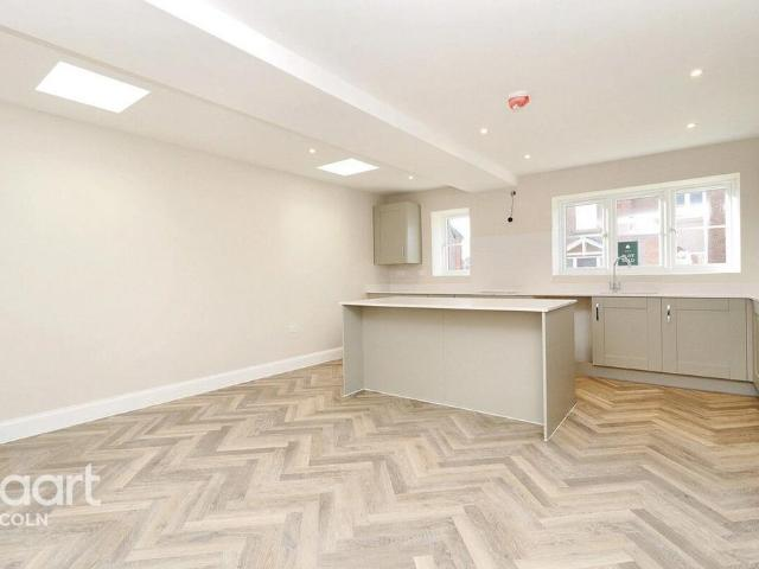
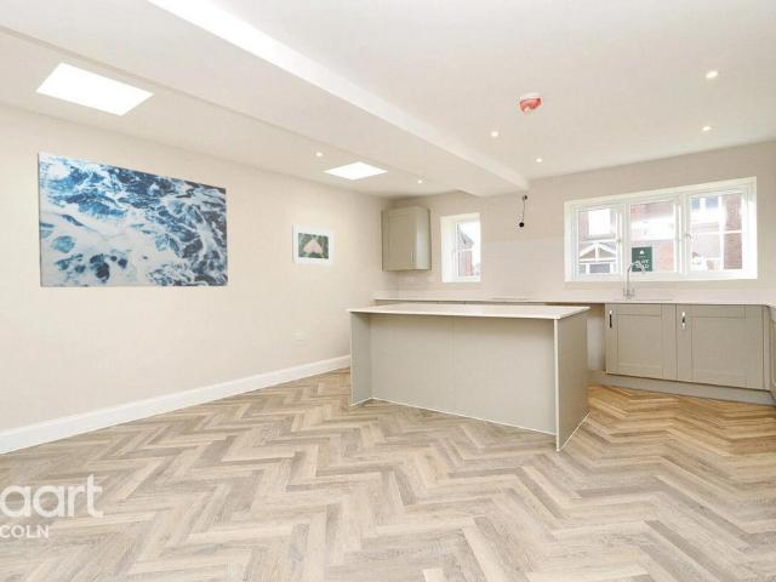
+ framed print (313, 246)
+ wall art (147, 229)
